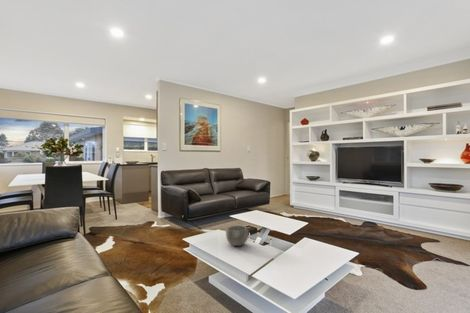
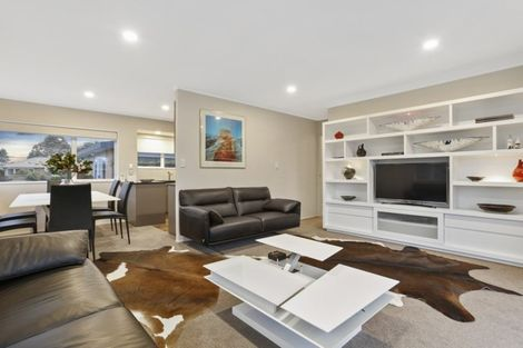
- bowl (237, 236)
